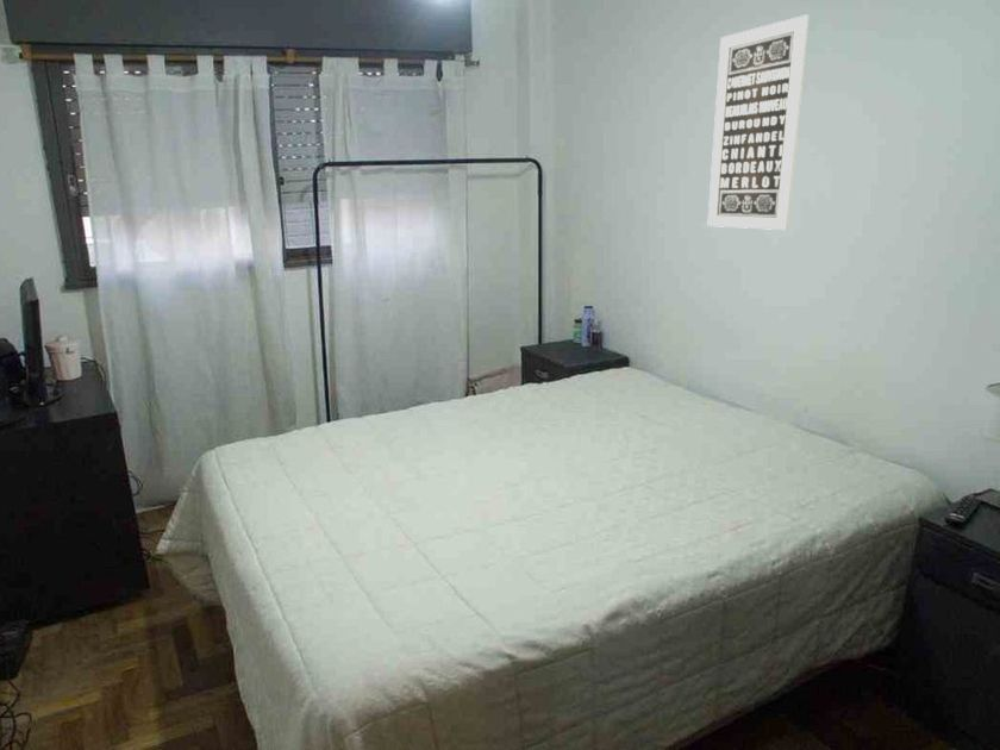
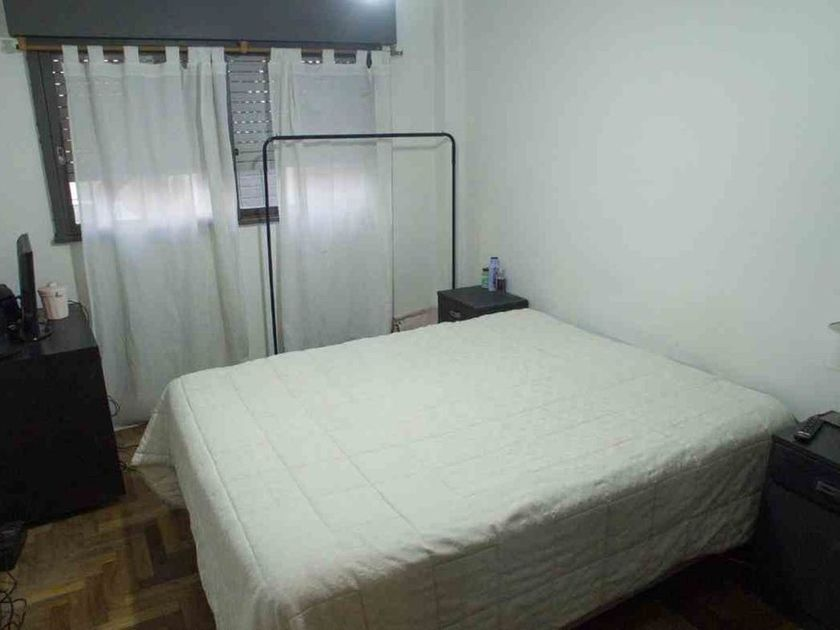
- wall art (752, 130)
